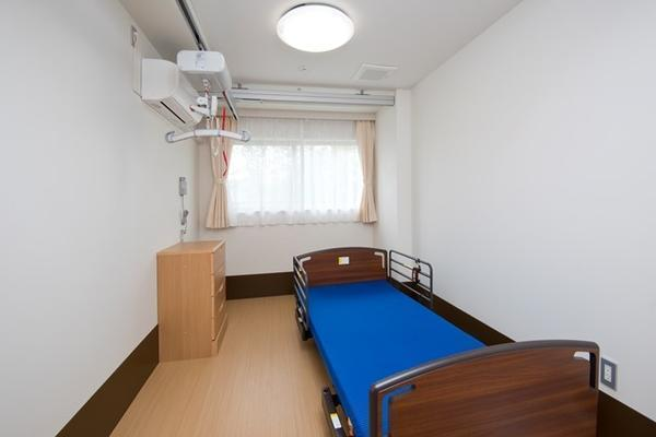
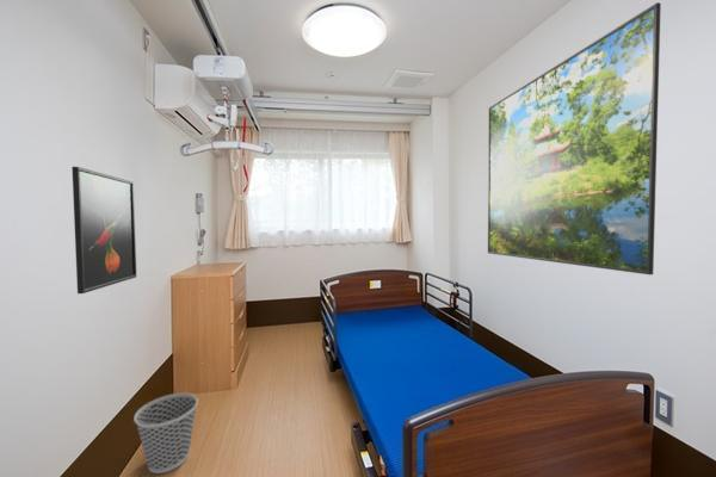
+ wastebasket (168, 433)
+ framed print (547, 167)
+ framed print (109, 230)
